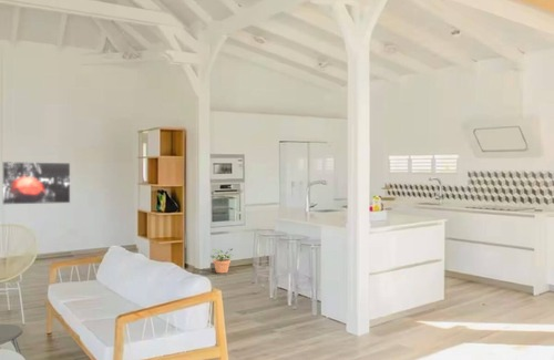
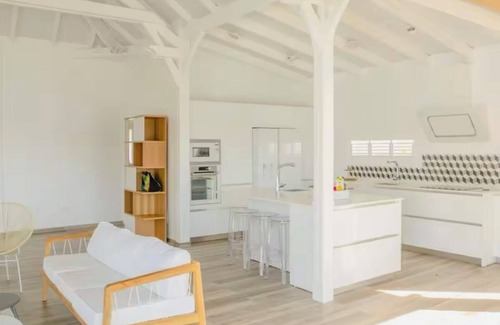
- wall art (37, 183)
- potted plant (223, 259)
